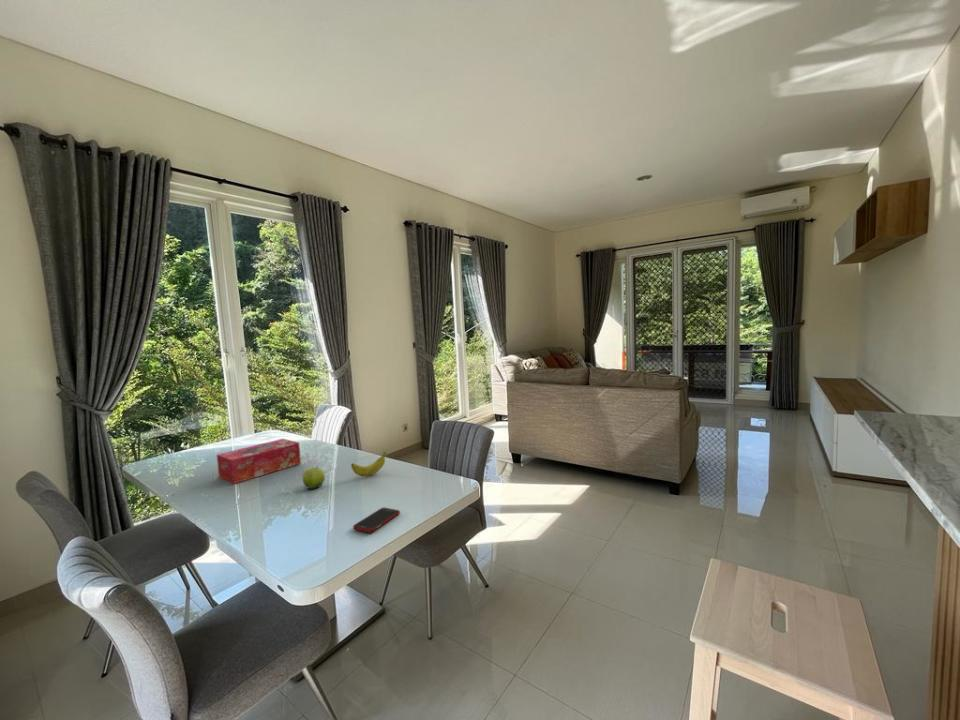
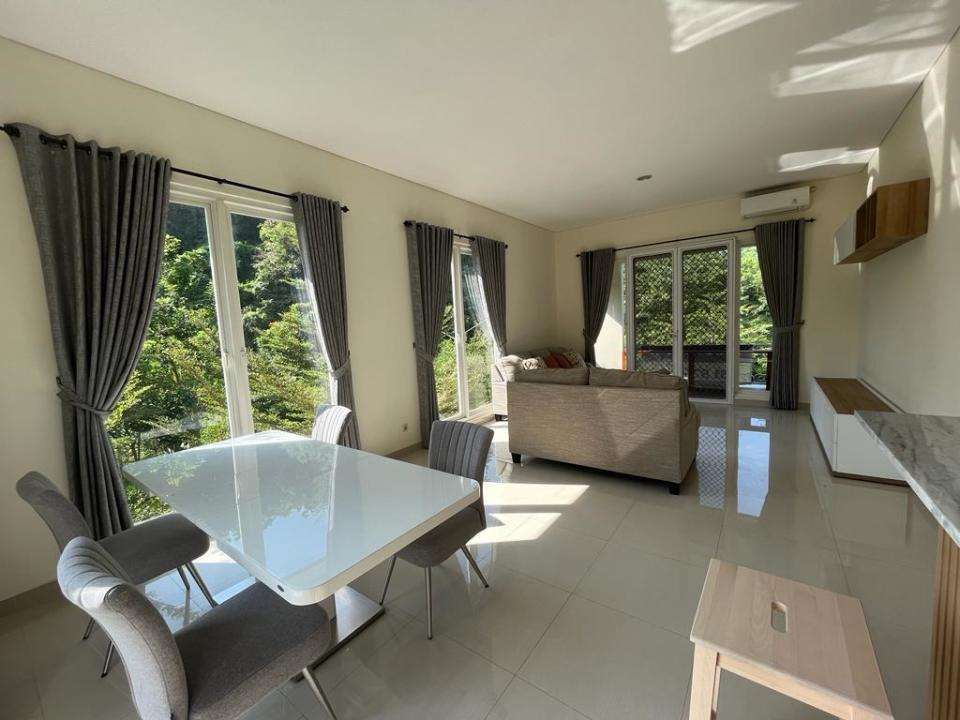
- cell phone (377, 519)
- tissue box (260, 459)
- banana (369, 465)
- fruit (313, 477)
